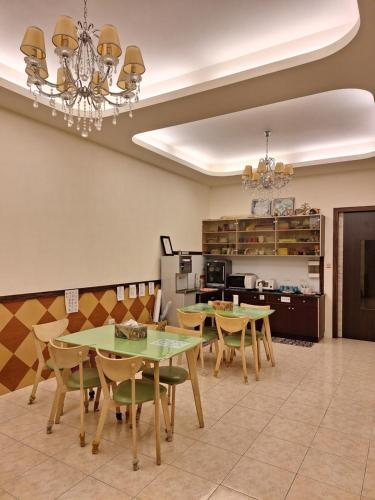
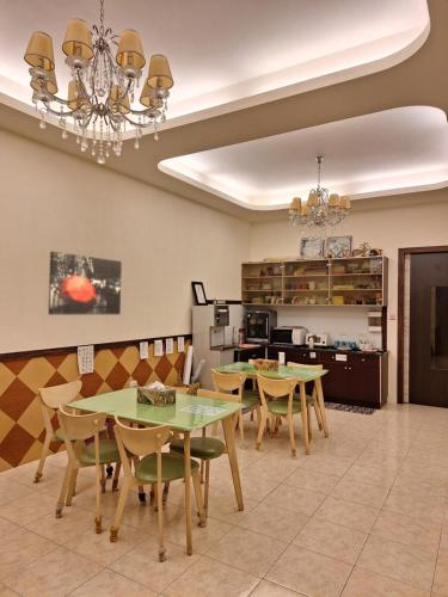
+ wall art (87, 285)
